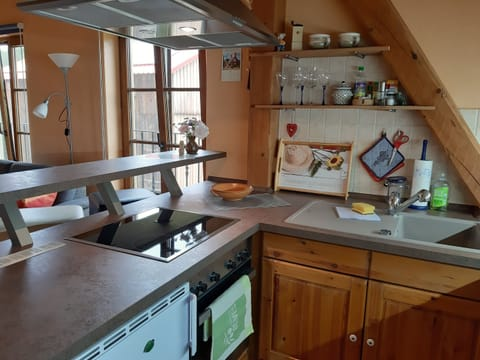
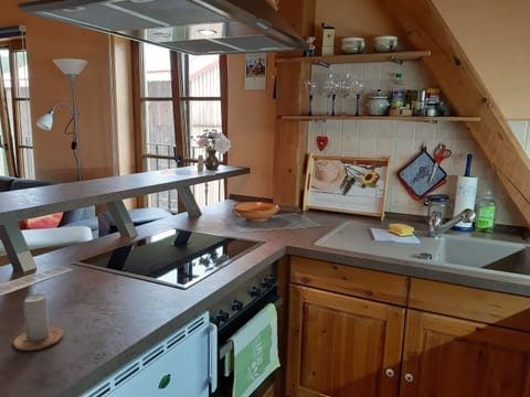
+ candle (36, 309)
